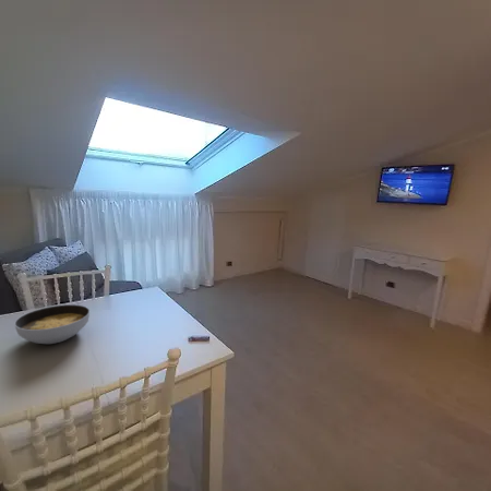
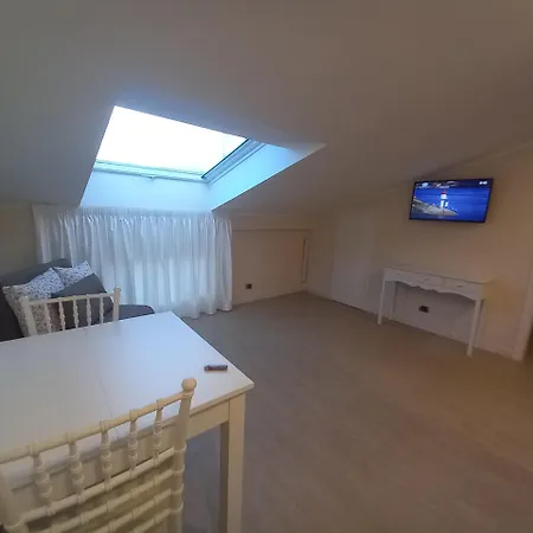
- soup bowl (55, 326)
